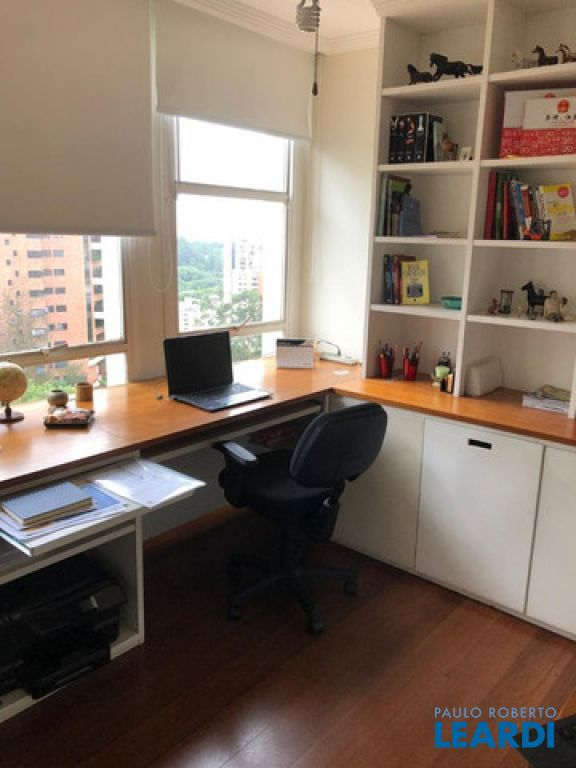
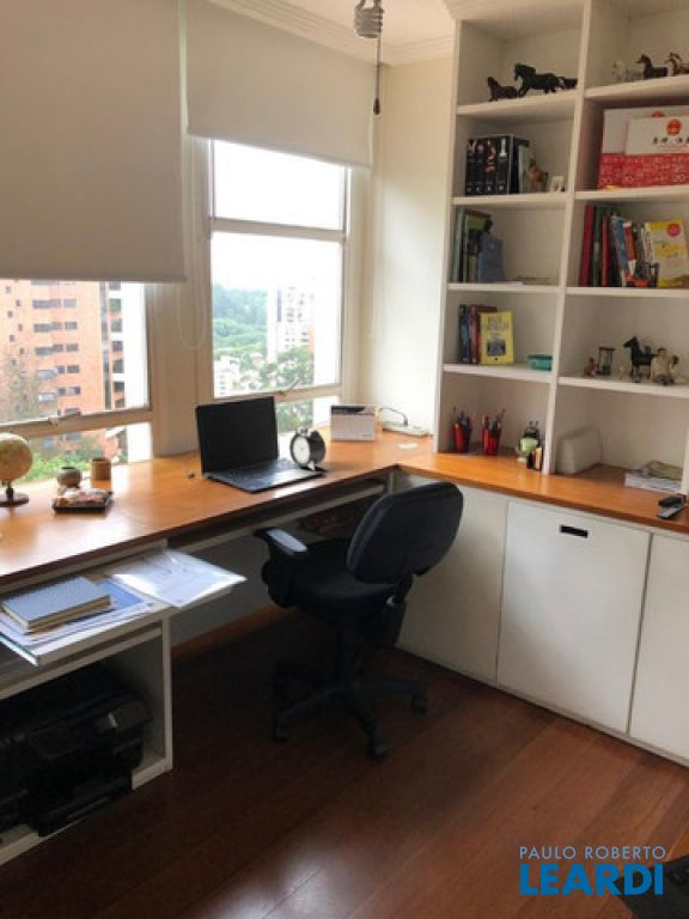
+ alarm clock (306, 446)
+ stapler (672, 504)
